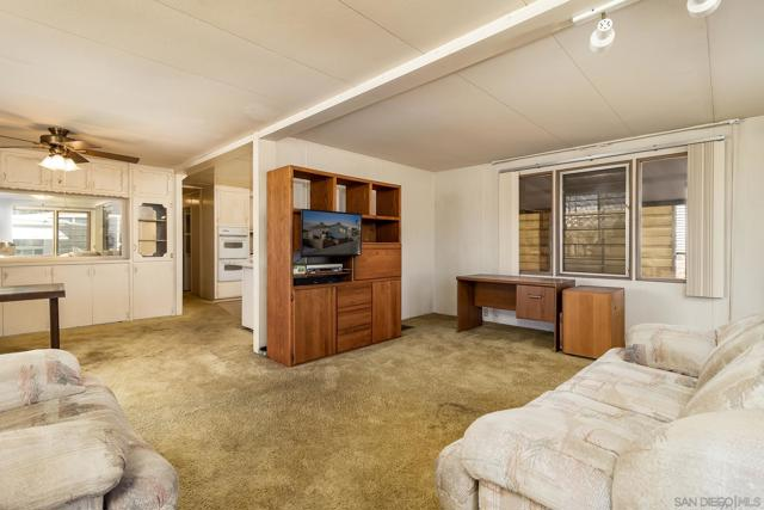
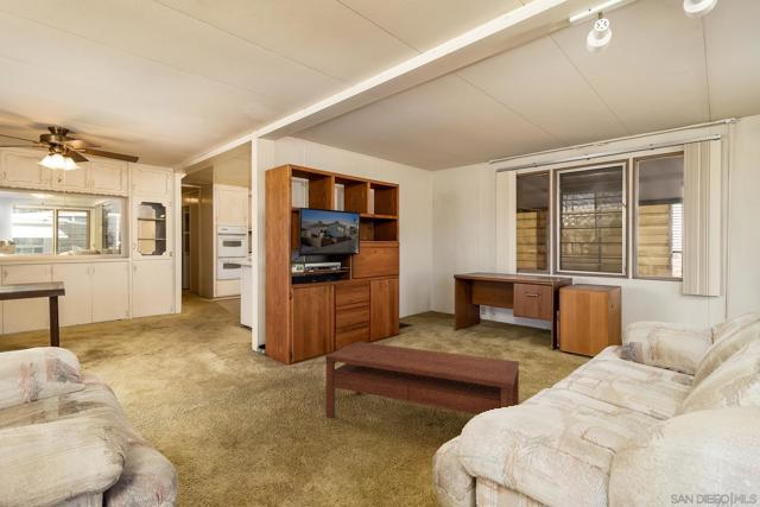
+ coffee table (419, 389)
